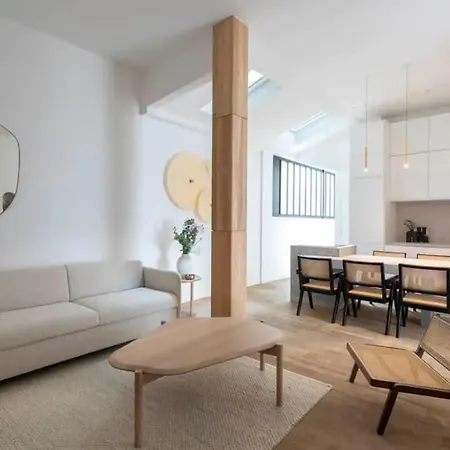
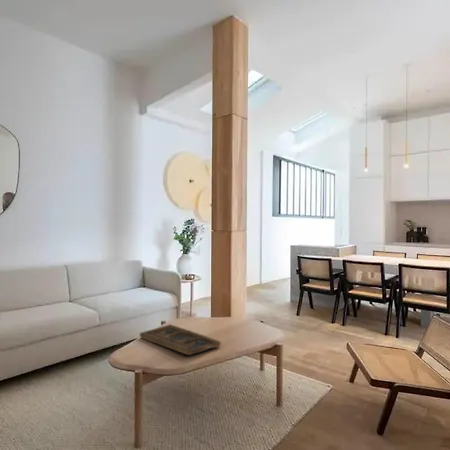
+ decorative tray (178, 338)
